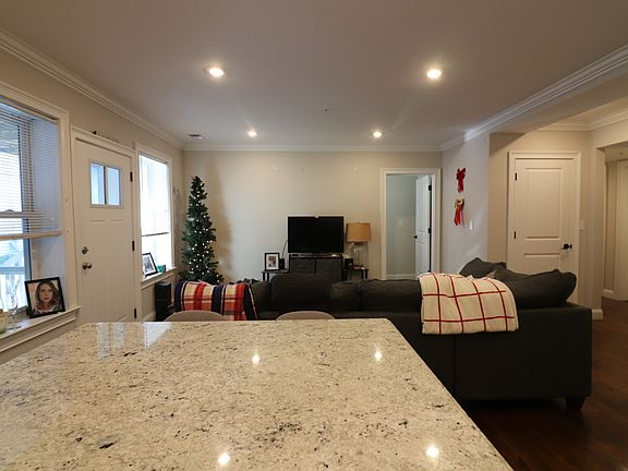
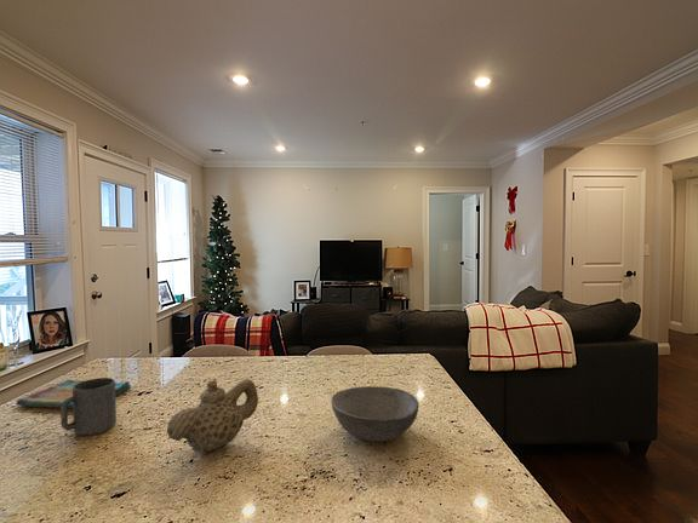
+ mug (87, 408)
+ teapot (214, 413)
+ dish towel (71, 392)
+ bowl (374, 415)
